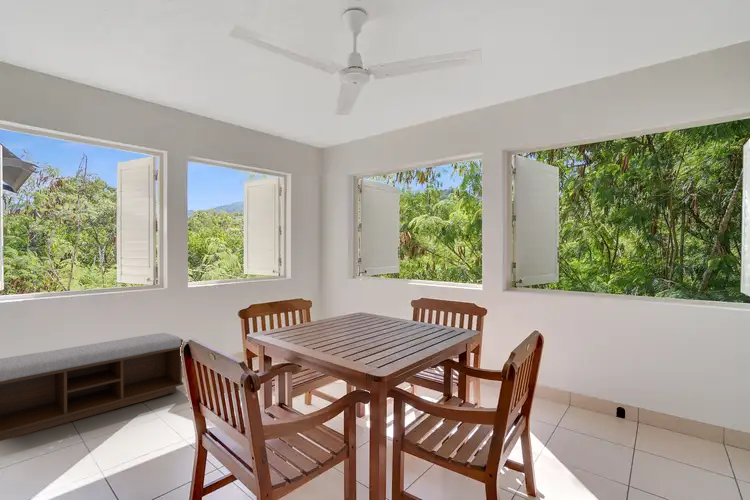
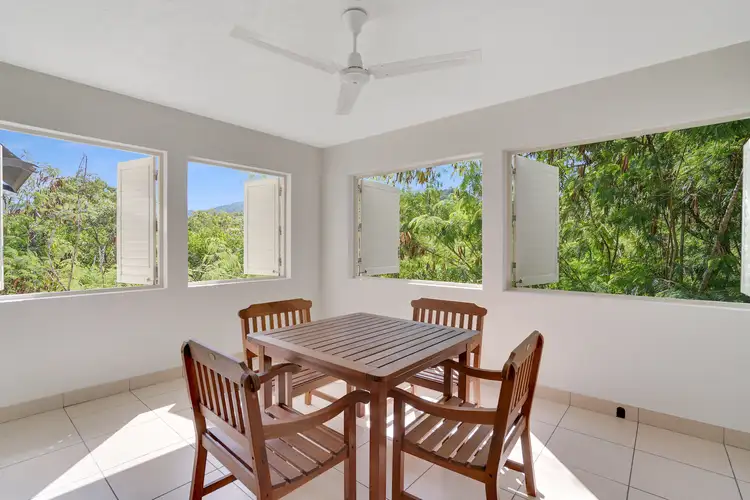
- bench (89, 377)
